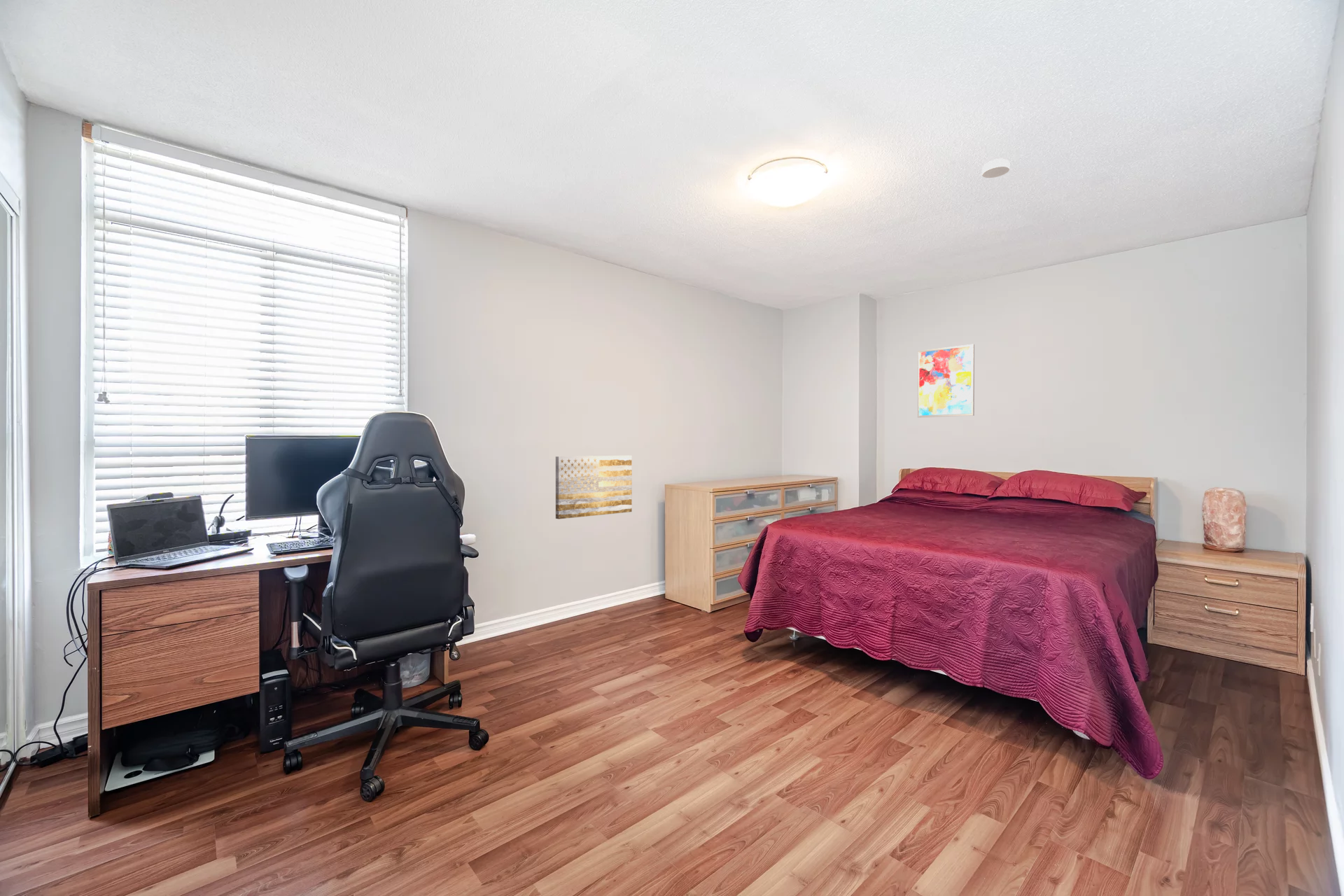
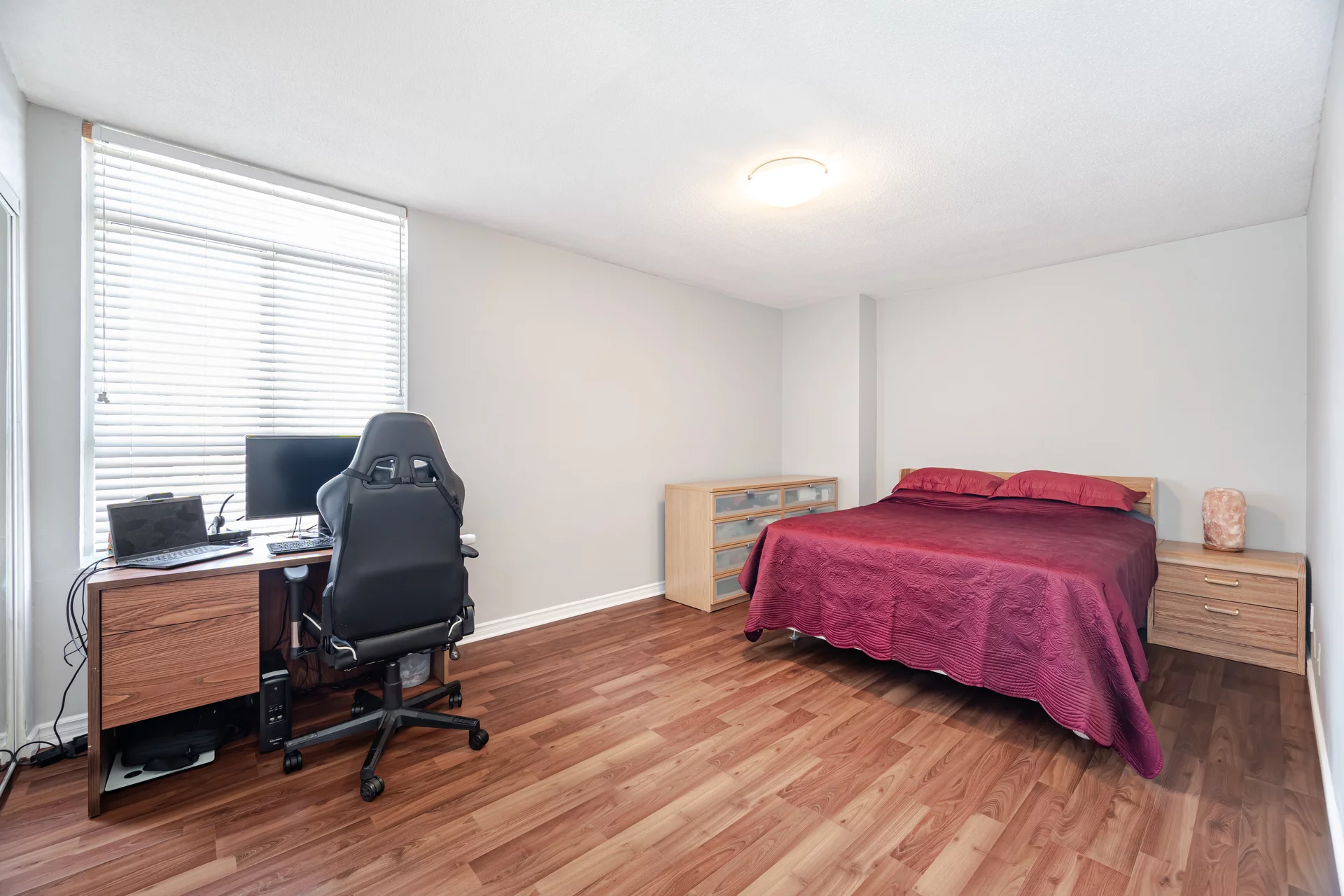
- wall art (945, 382)
- wall art (595, 485)
- smoke detector (995, 166)
